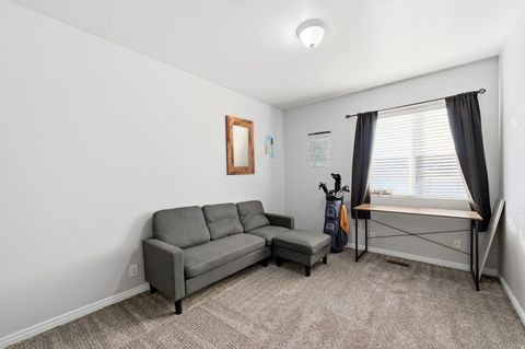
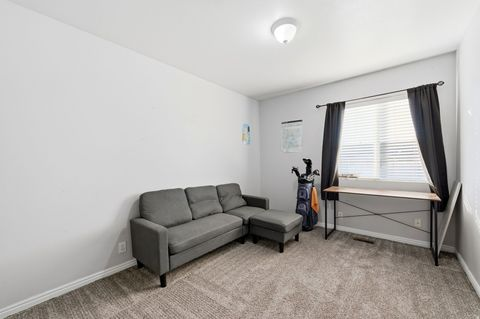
- home mirror (241, 147)
